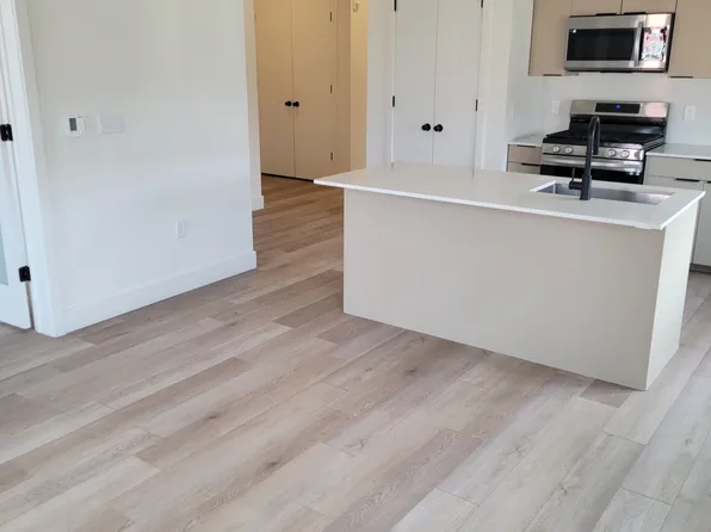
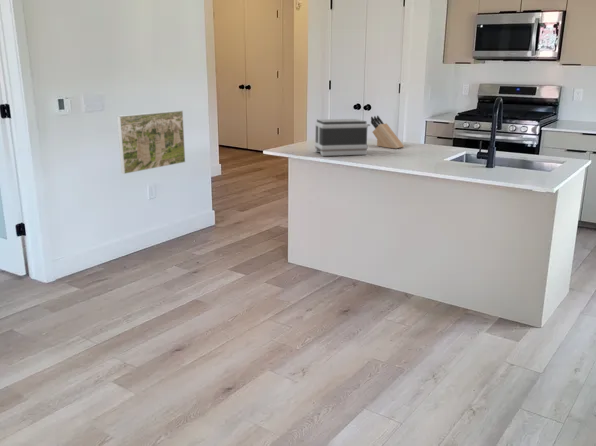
+ toaster (343, 136)
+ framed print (153, 140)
+ knife block (386, 131)
